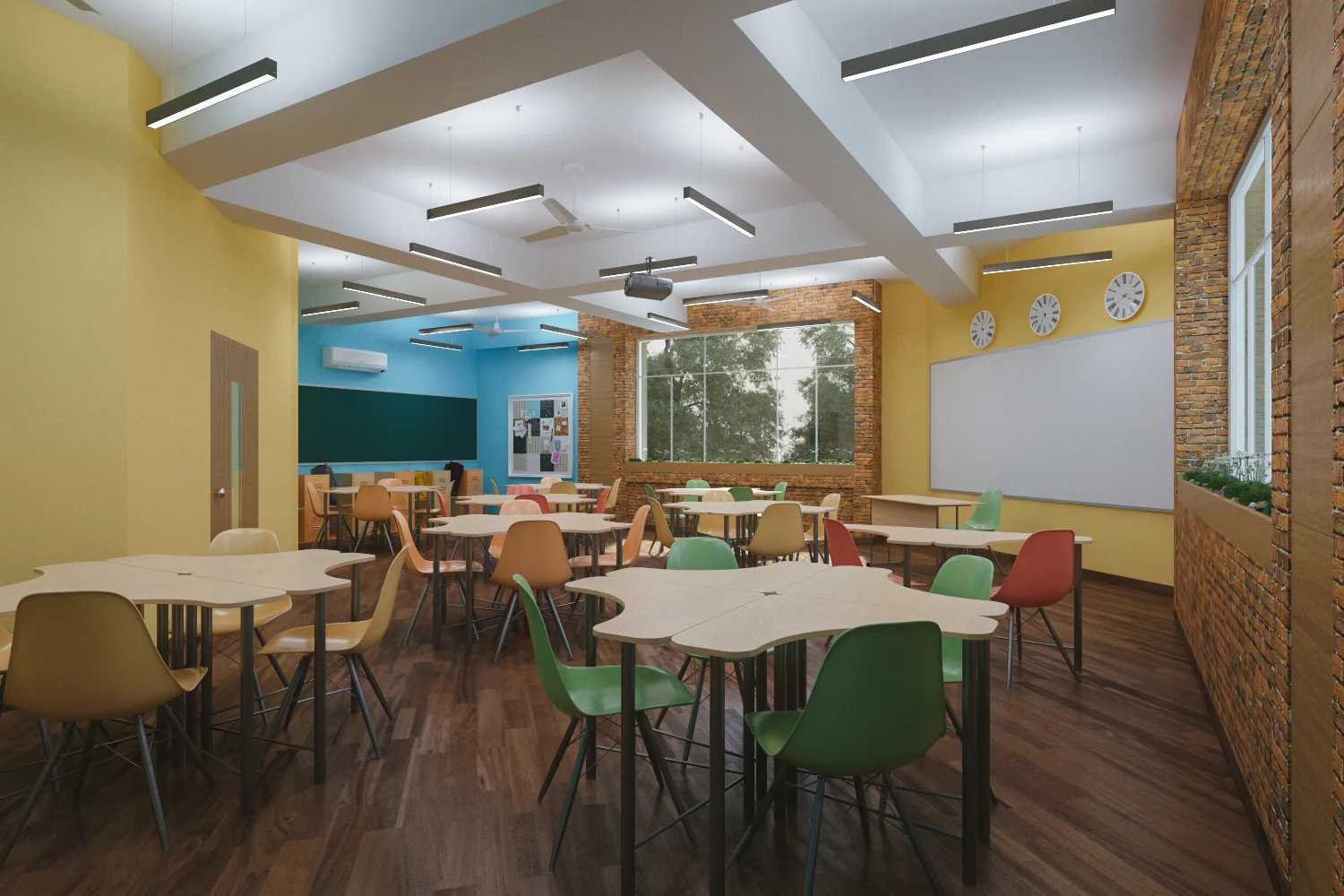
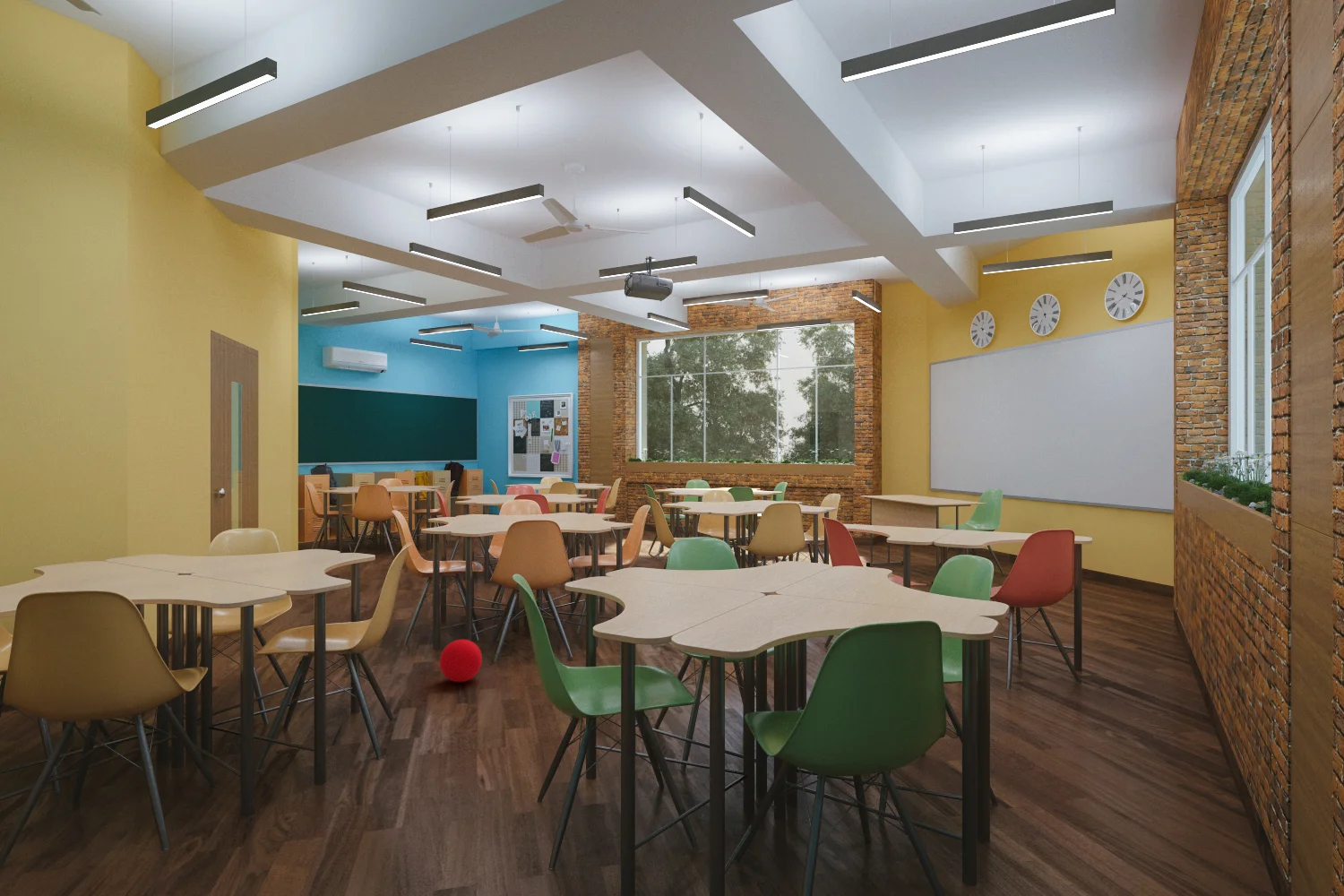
+ ball (461, 660)
